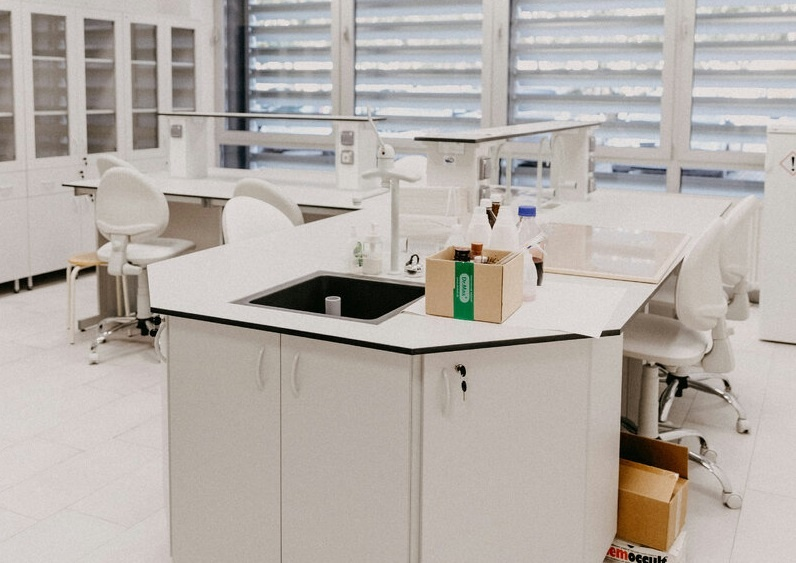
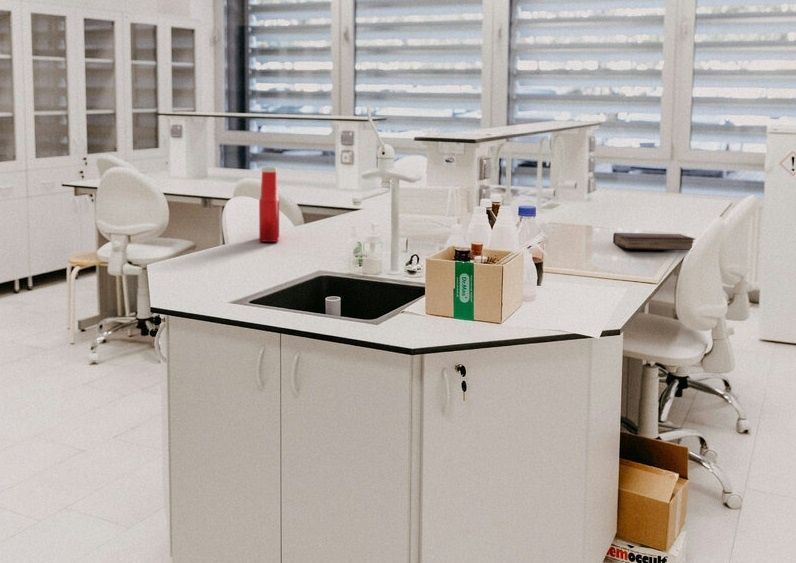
+ soap bottle (269, 203)
+ hardback book (652, 241)
